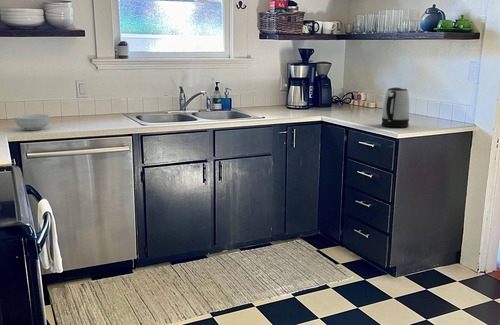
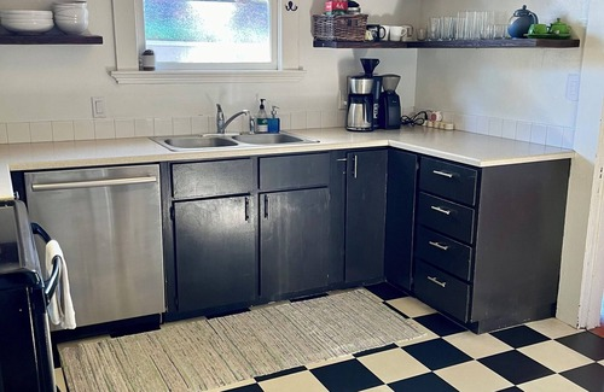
- cereal bowl (32, 122)
- kettle (394, 107)
